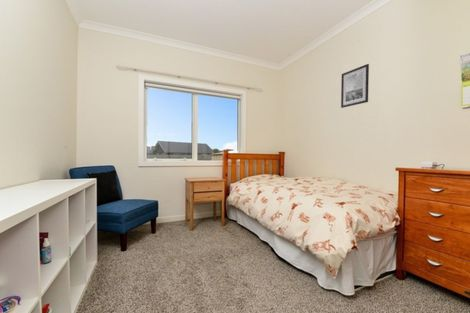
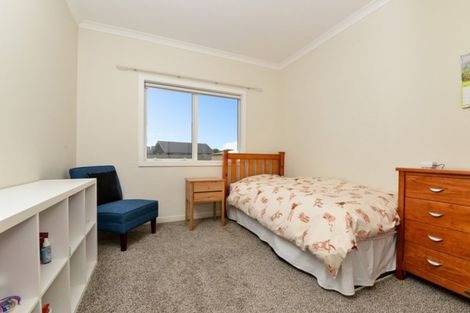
- wall art (354, 87)
